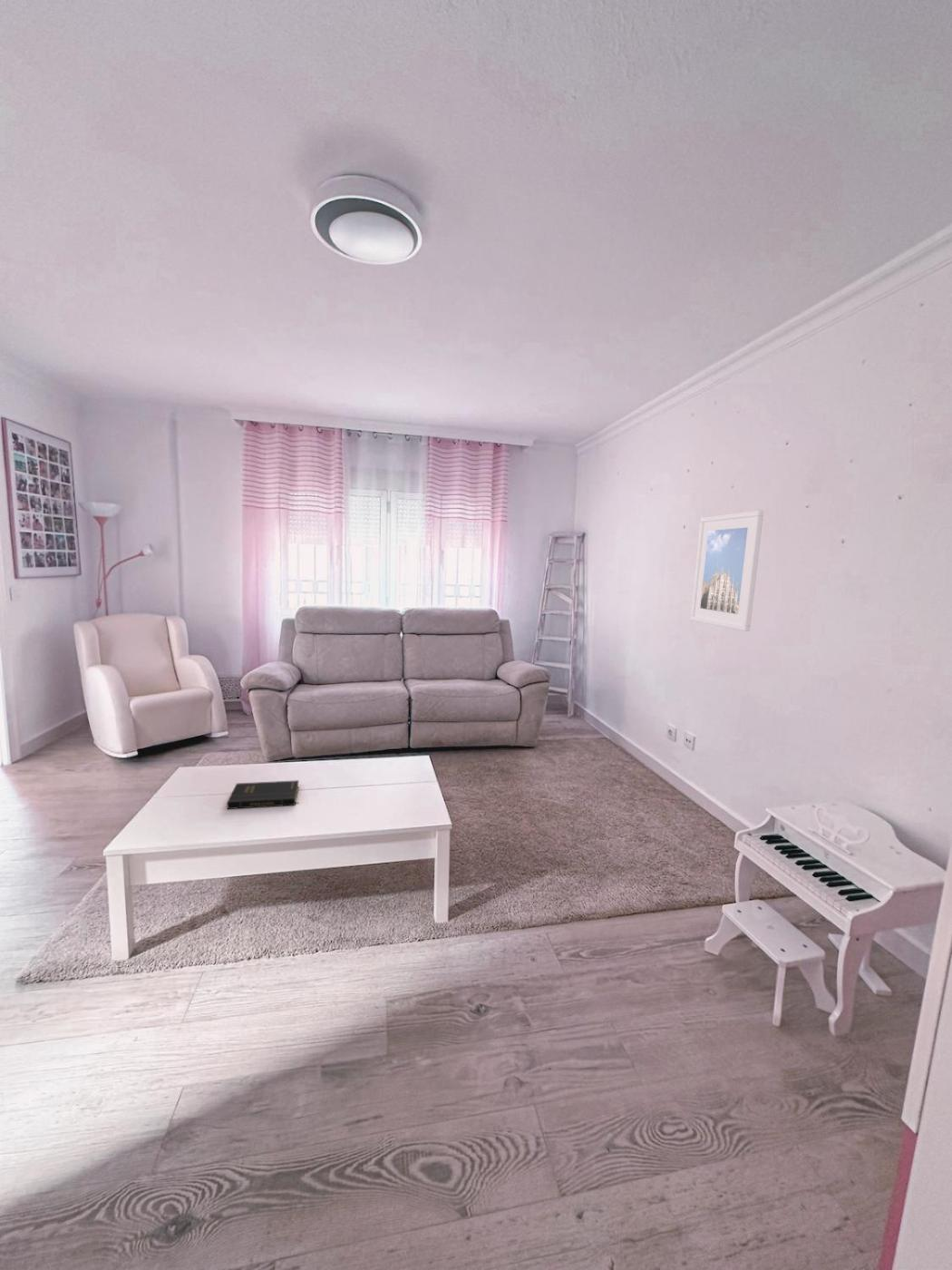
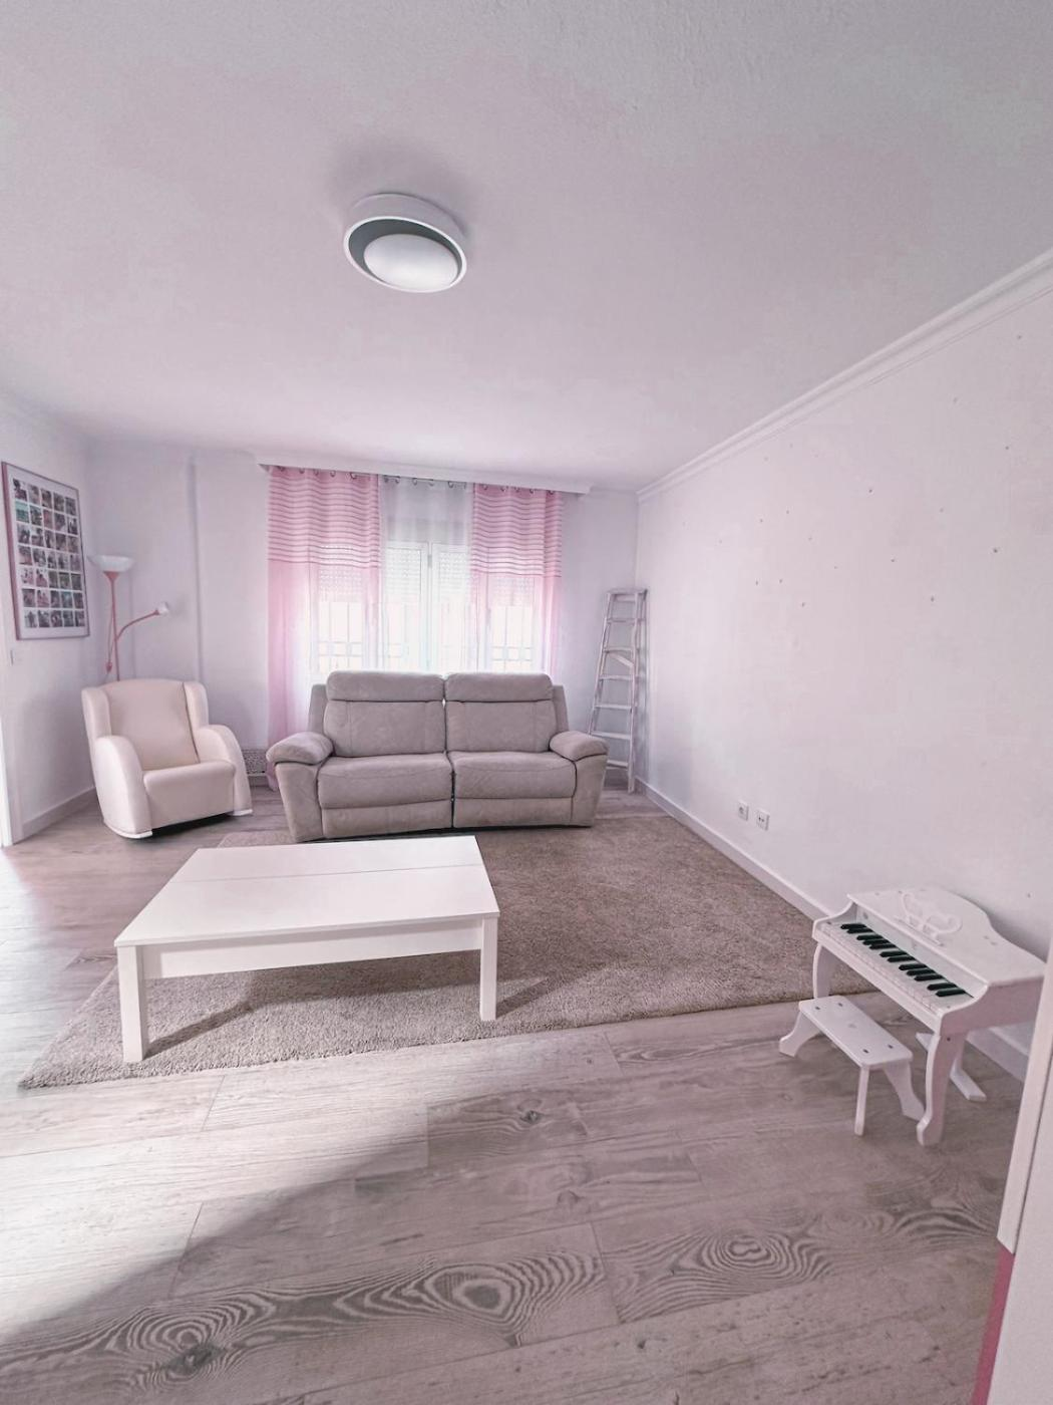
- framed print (723, 570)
- book (267, 794)
